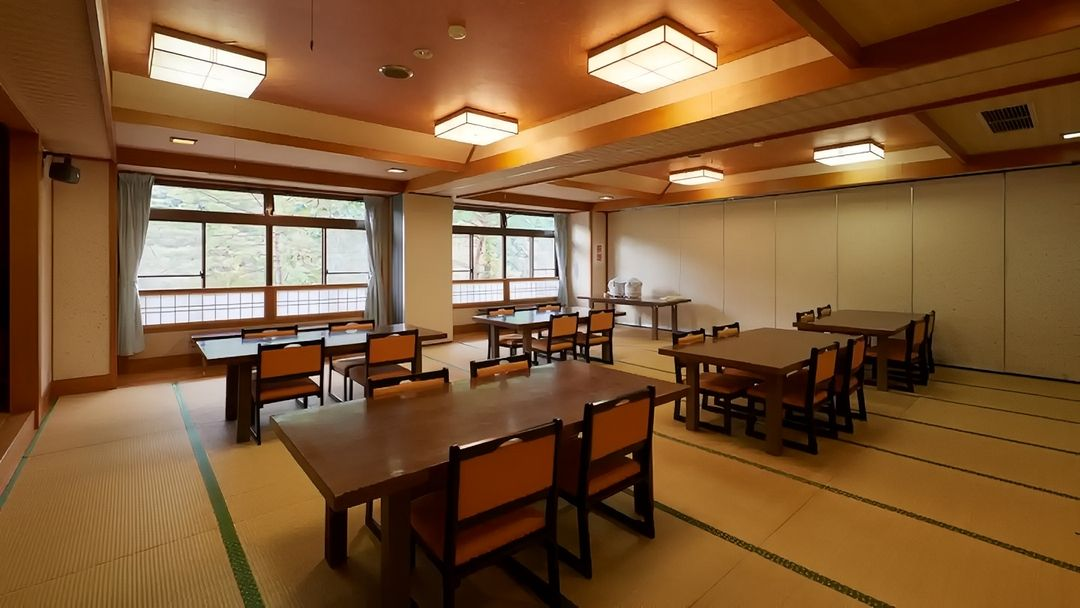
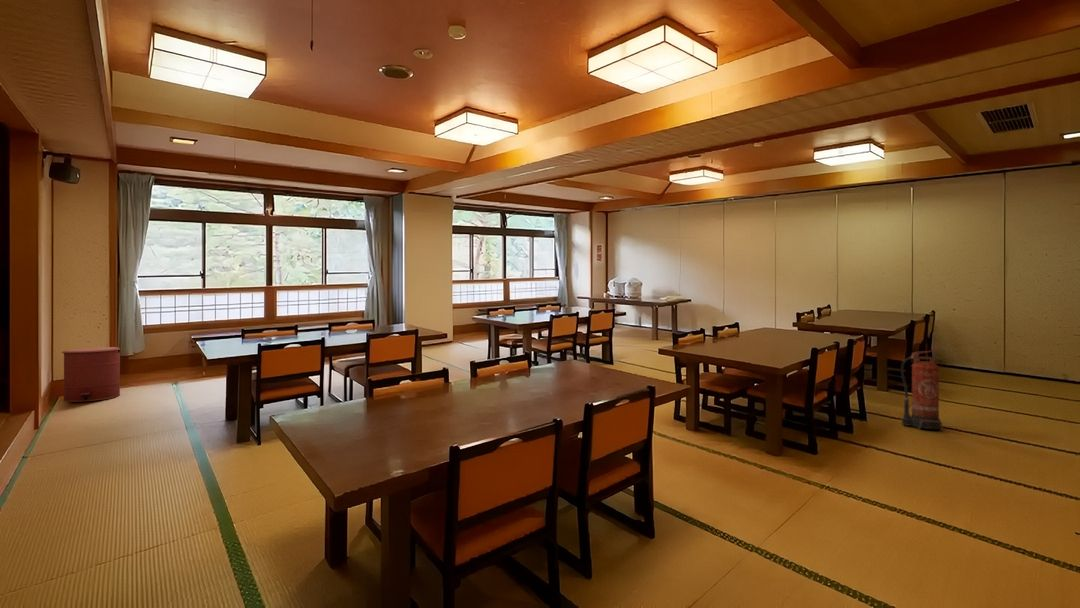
+ fire extinguisher (920, 388)
+ trash can (92, 373)
